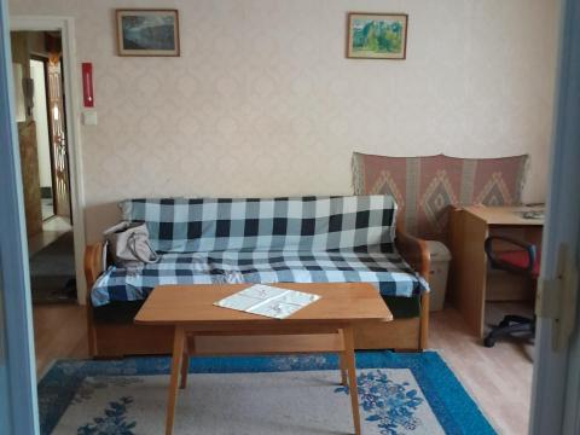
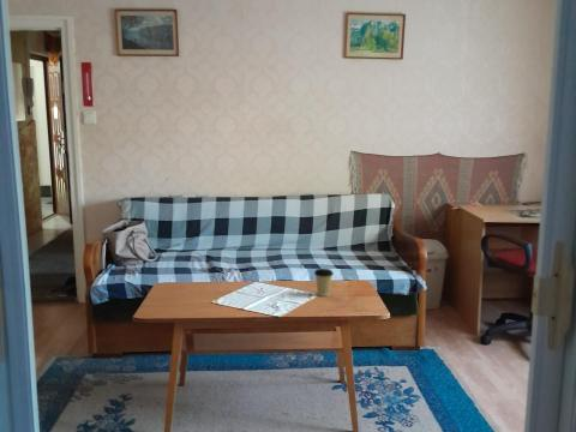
+ coffee cup (323, 281)
